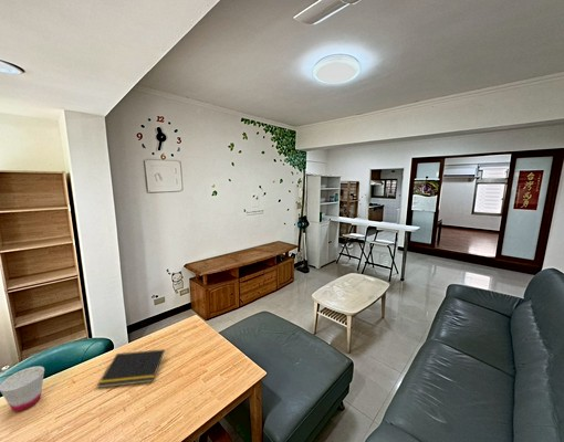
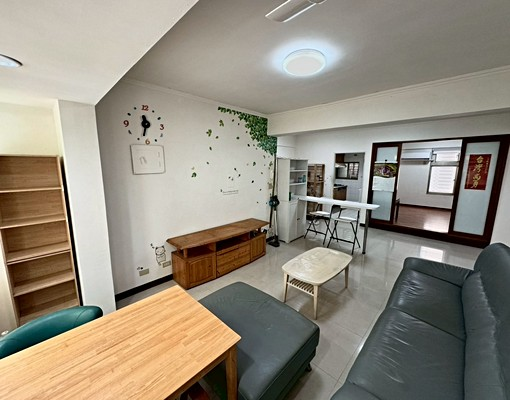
- notepad (134, 367)
- cup (24, 390)
